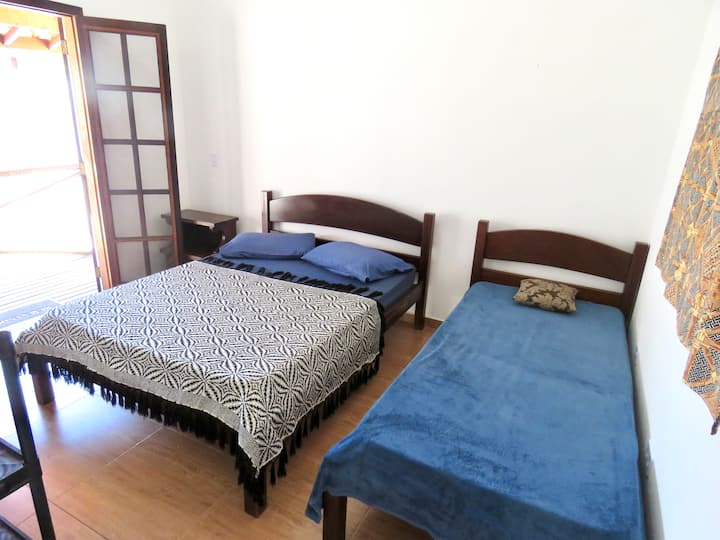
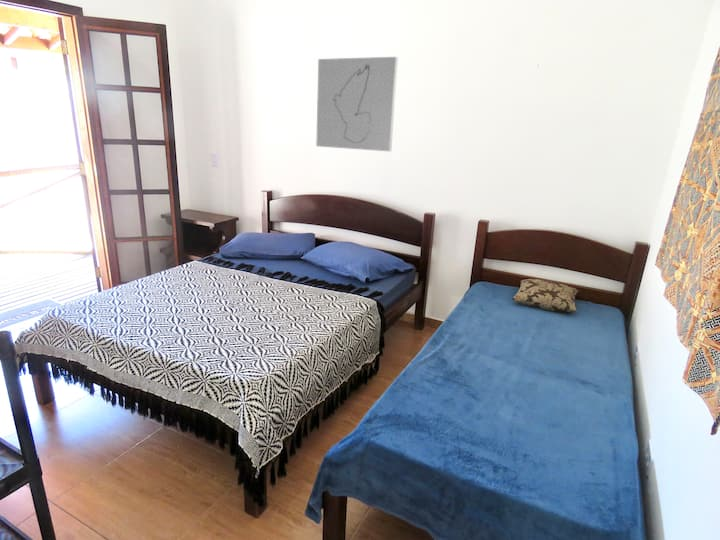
+ wall art (354, 104)
